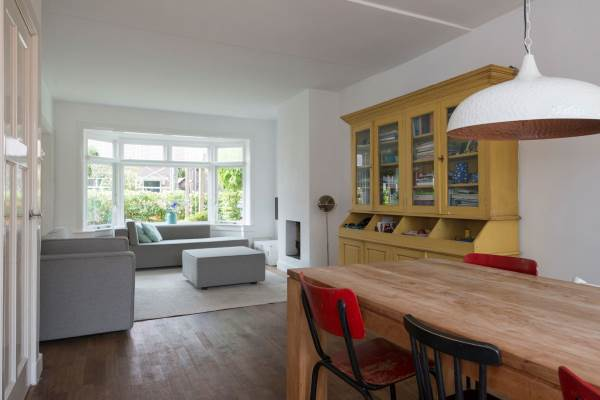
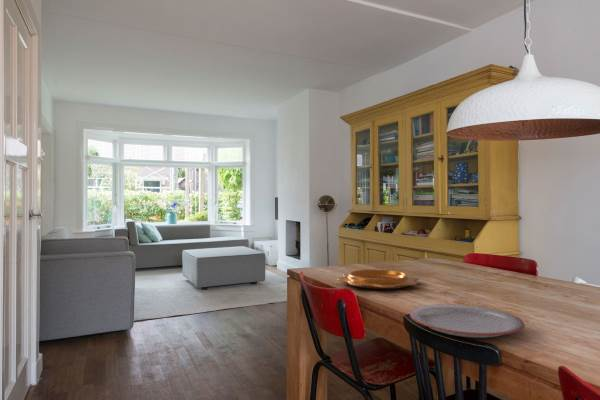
+ plate (464, 321)
+ decorative bowl (378, 278)
